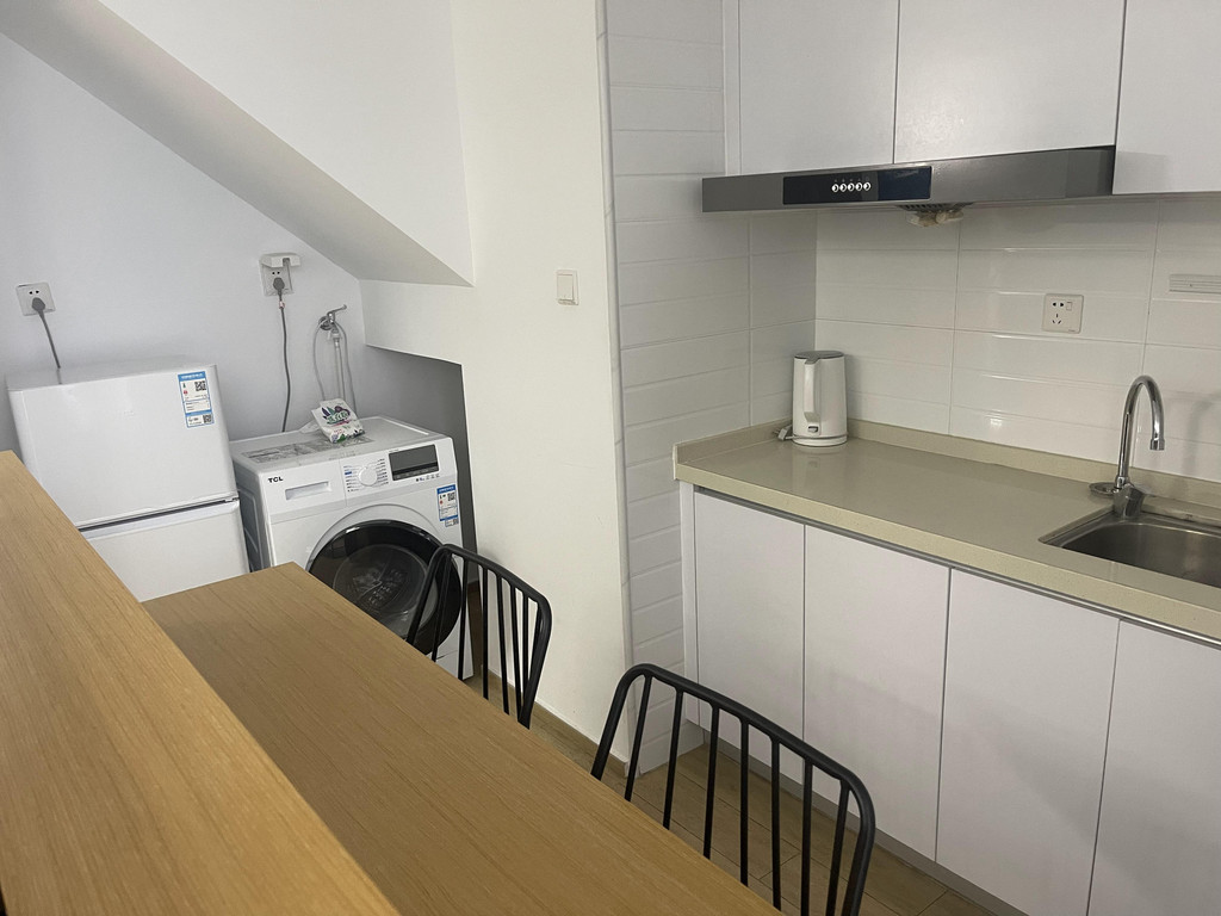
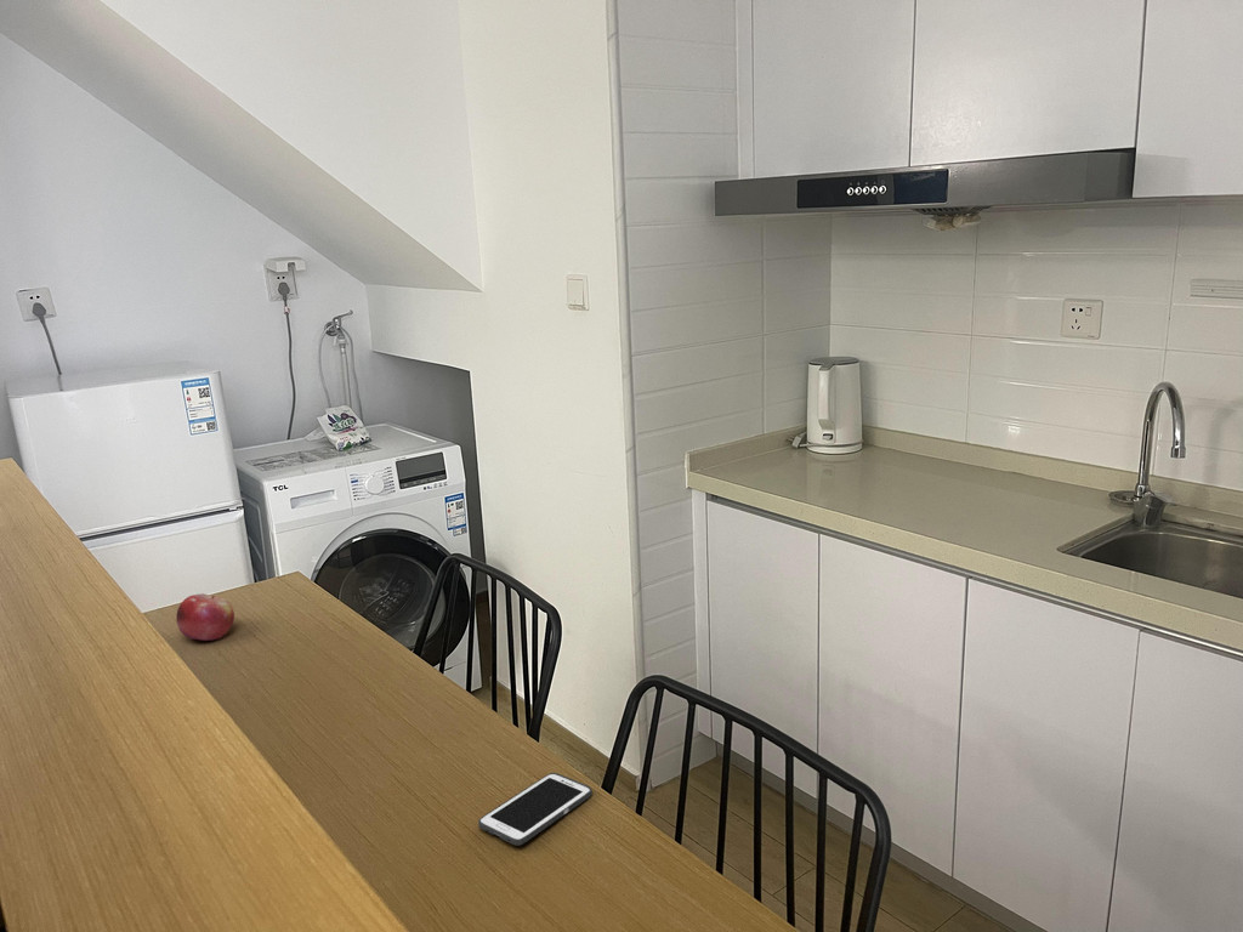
+ fruit (204, 614)
+ cell phone (537, 807)
